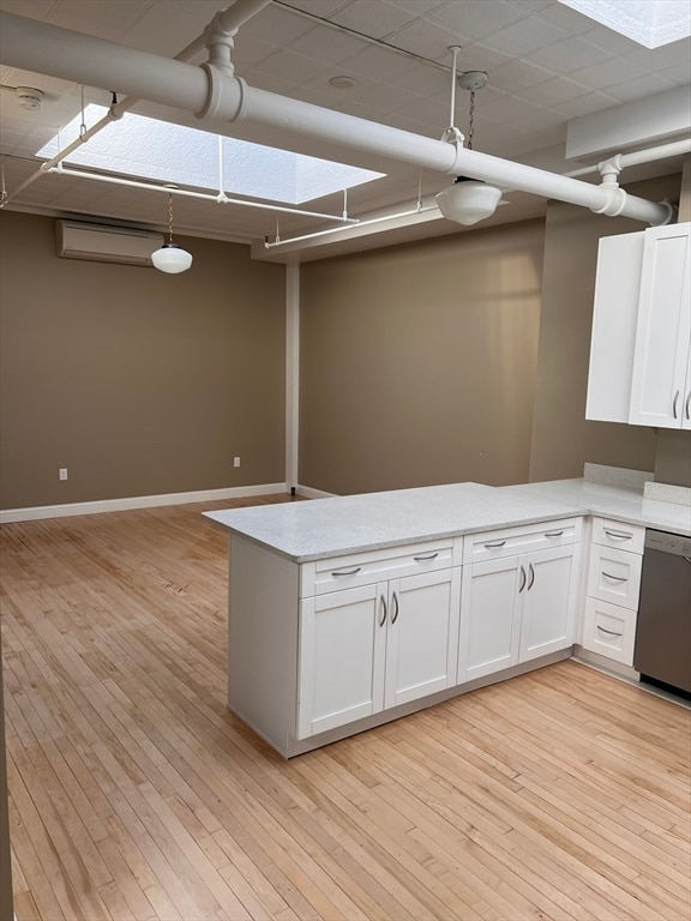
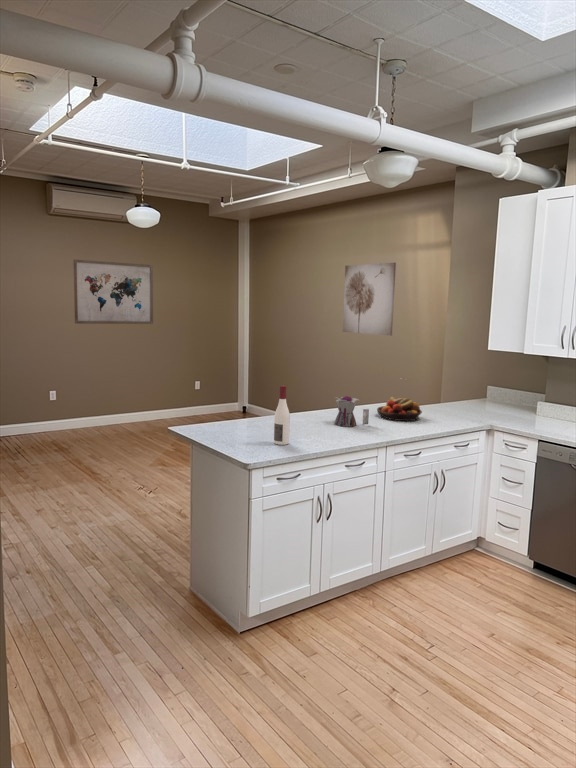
+ teapot (349, 410)
+ wall art (367, 299)
+ alcohol (282, 414)
+ wall art (115, 293)
+ fruit bowl (399, 407)
